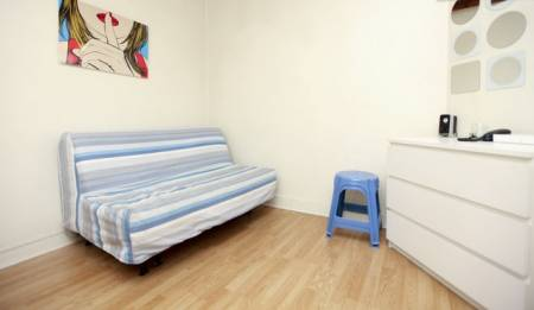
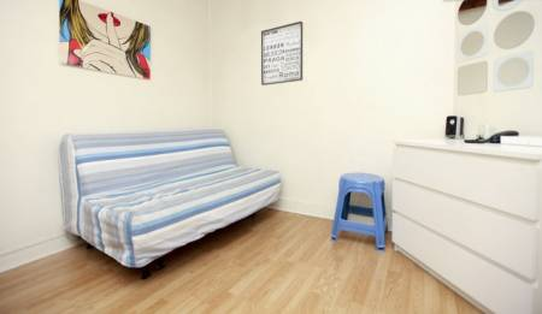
+ wall art (281, 54)
